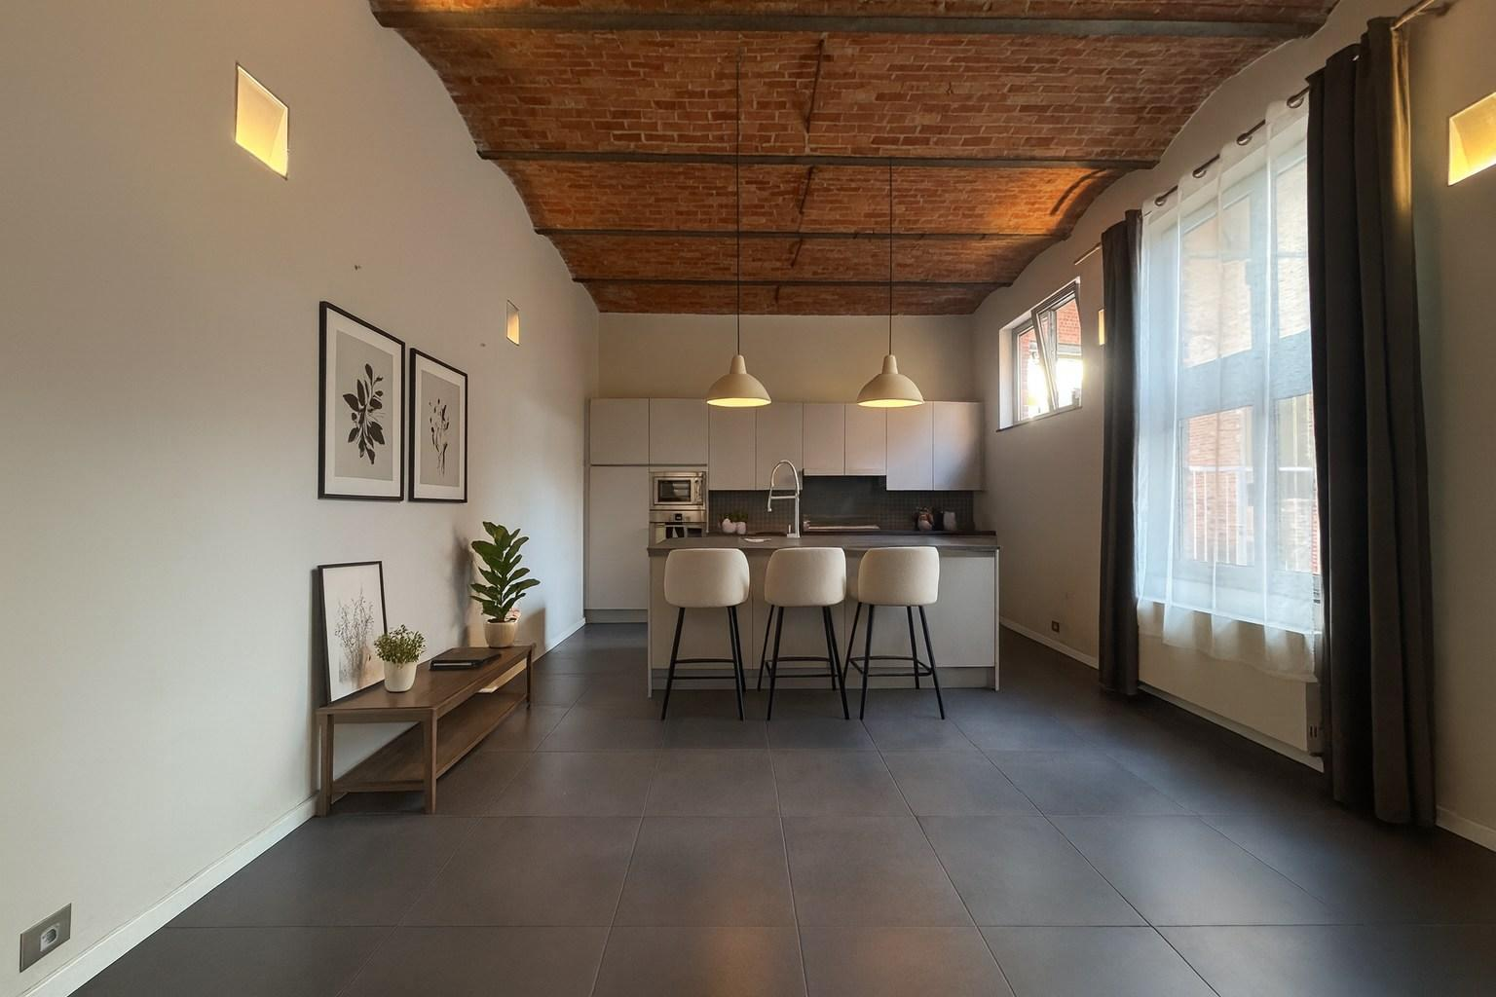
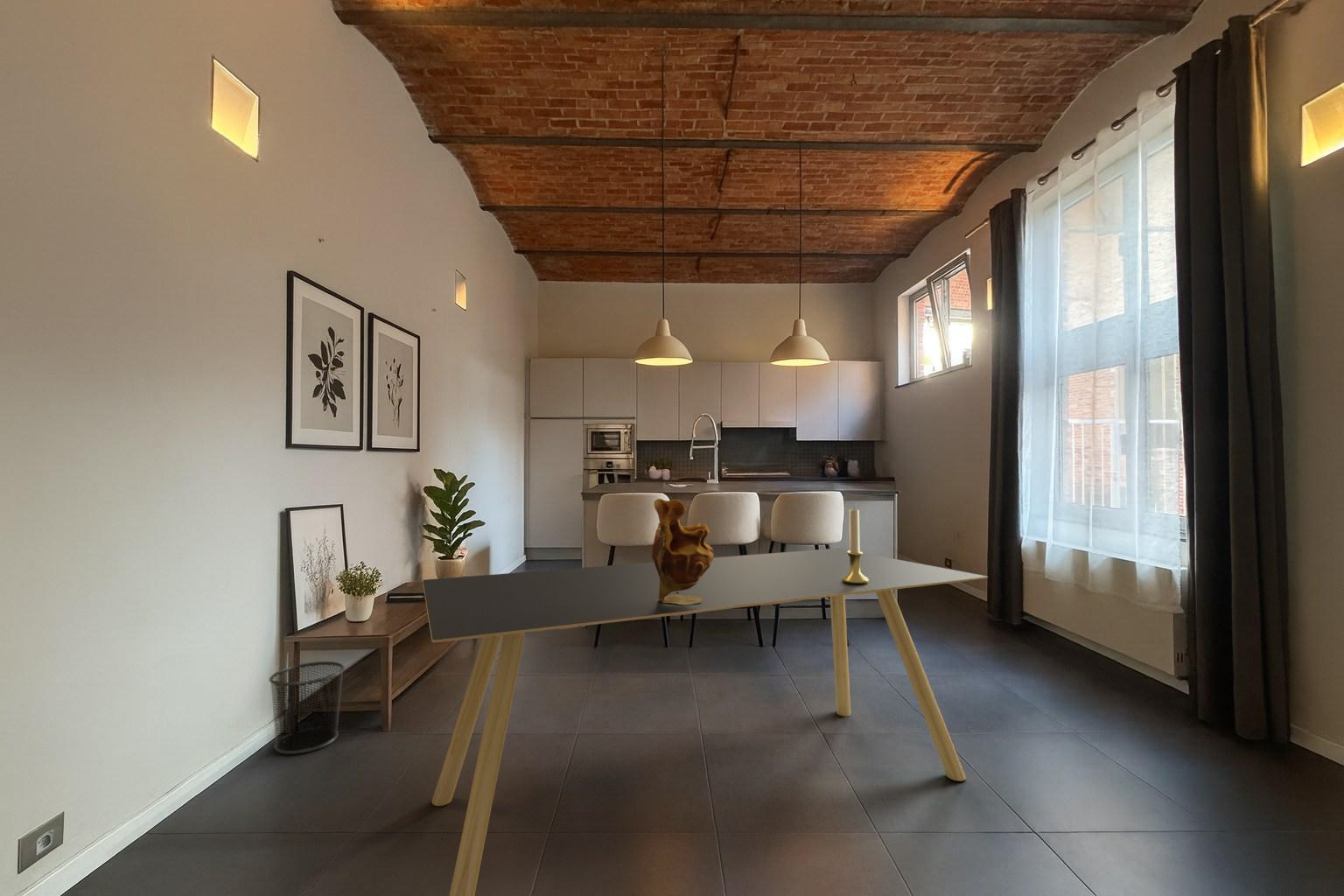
+ candle holder (854, 543)
+ dining table (695, 612)
+ vase (682, 548)
+ waste bin (307, 705)
